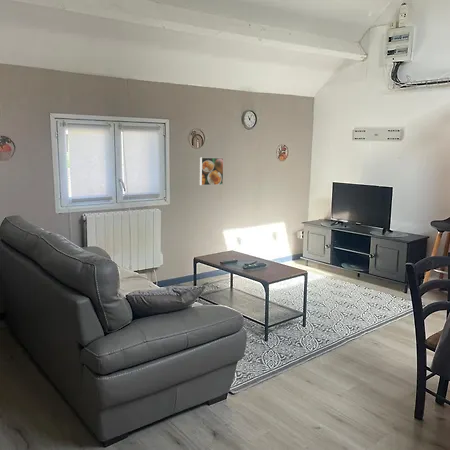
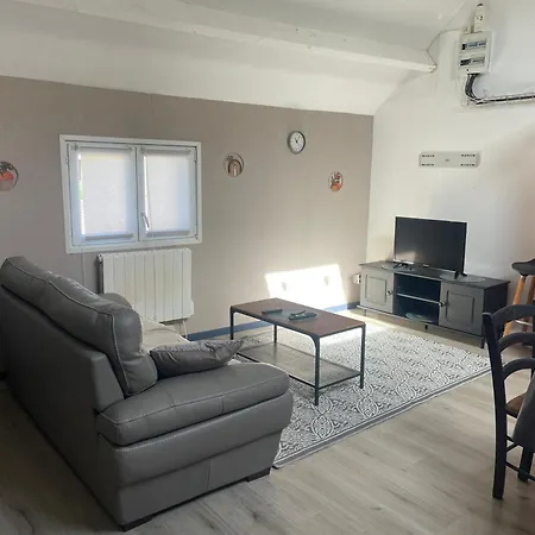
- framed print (211, 171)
